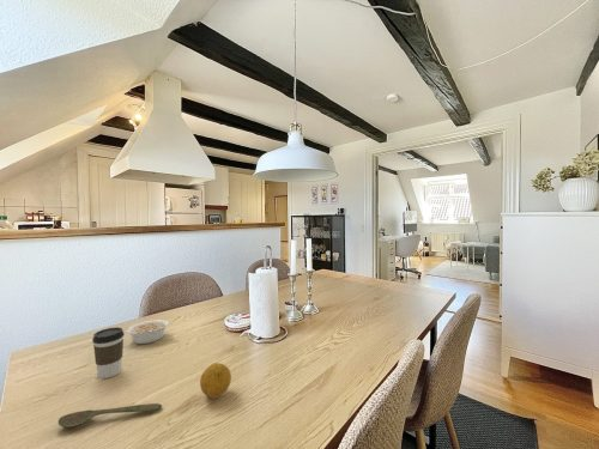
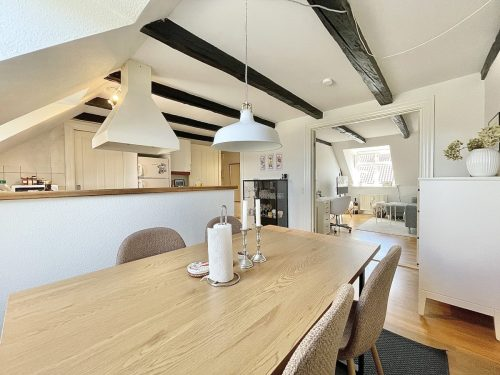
- legume (150, 330)
- coffee cup (109, 352)
- fruit (216, 380)
- spoon (113, 412)
